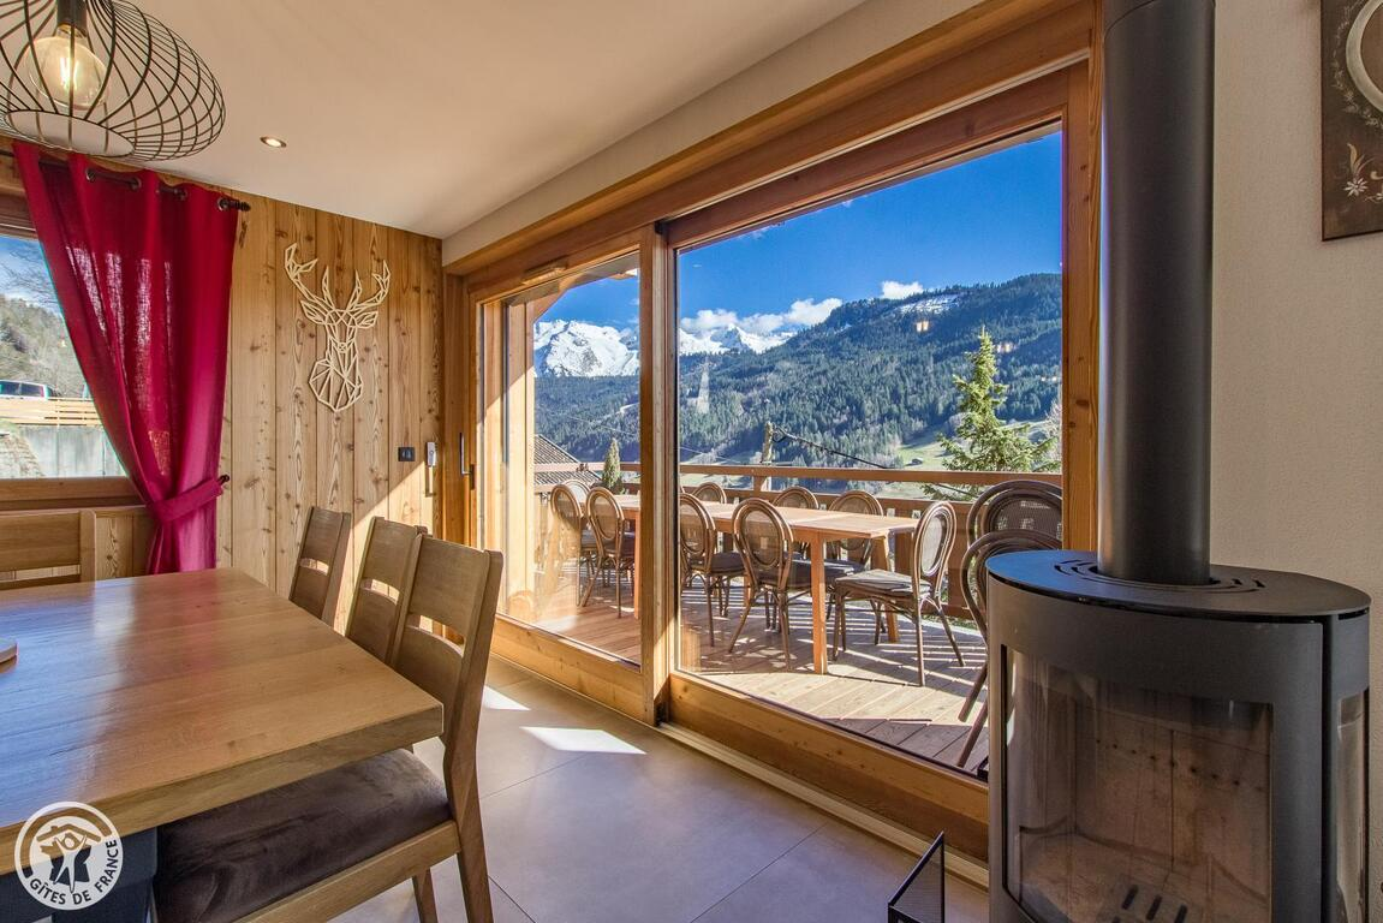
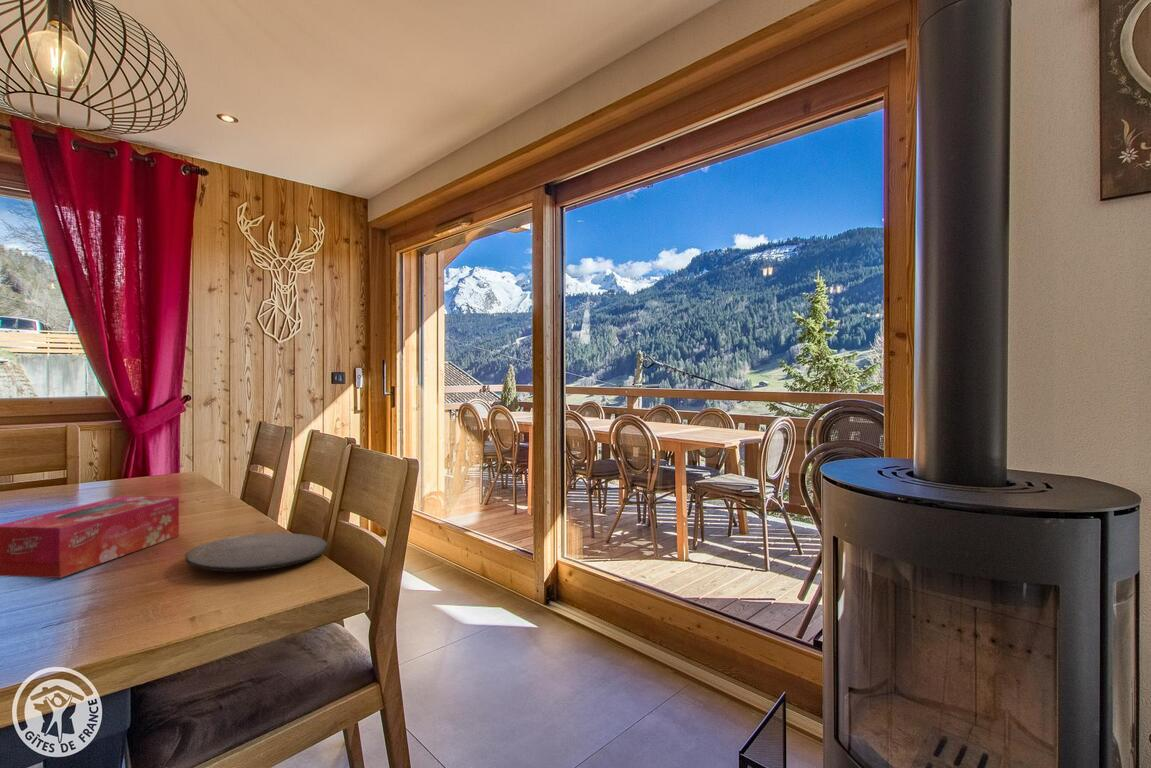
+ tissue box (95, 531)
+ plate (260, 550)
